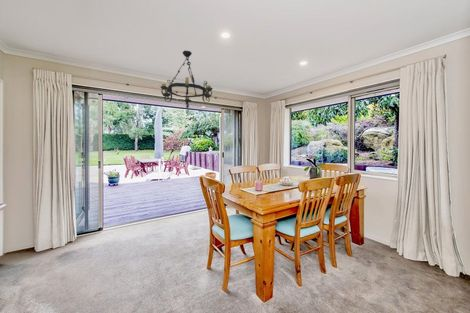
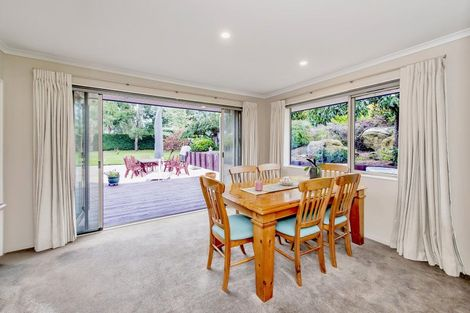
- chandelier (187, 78)
